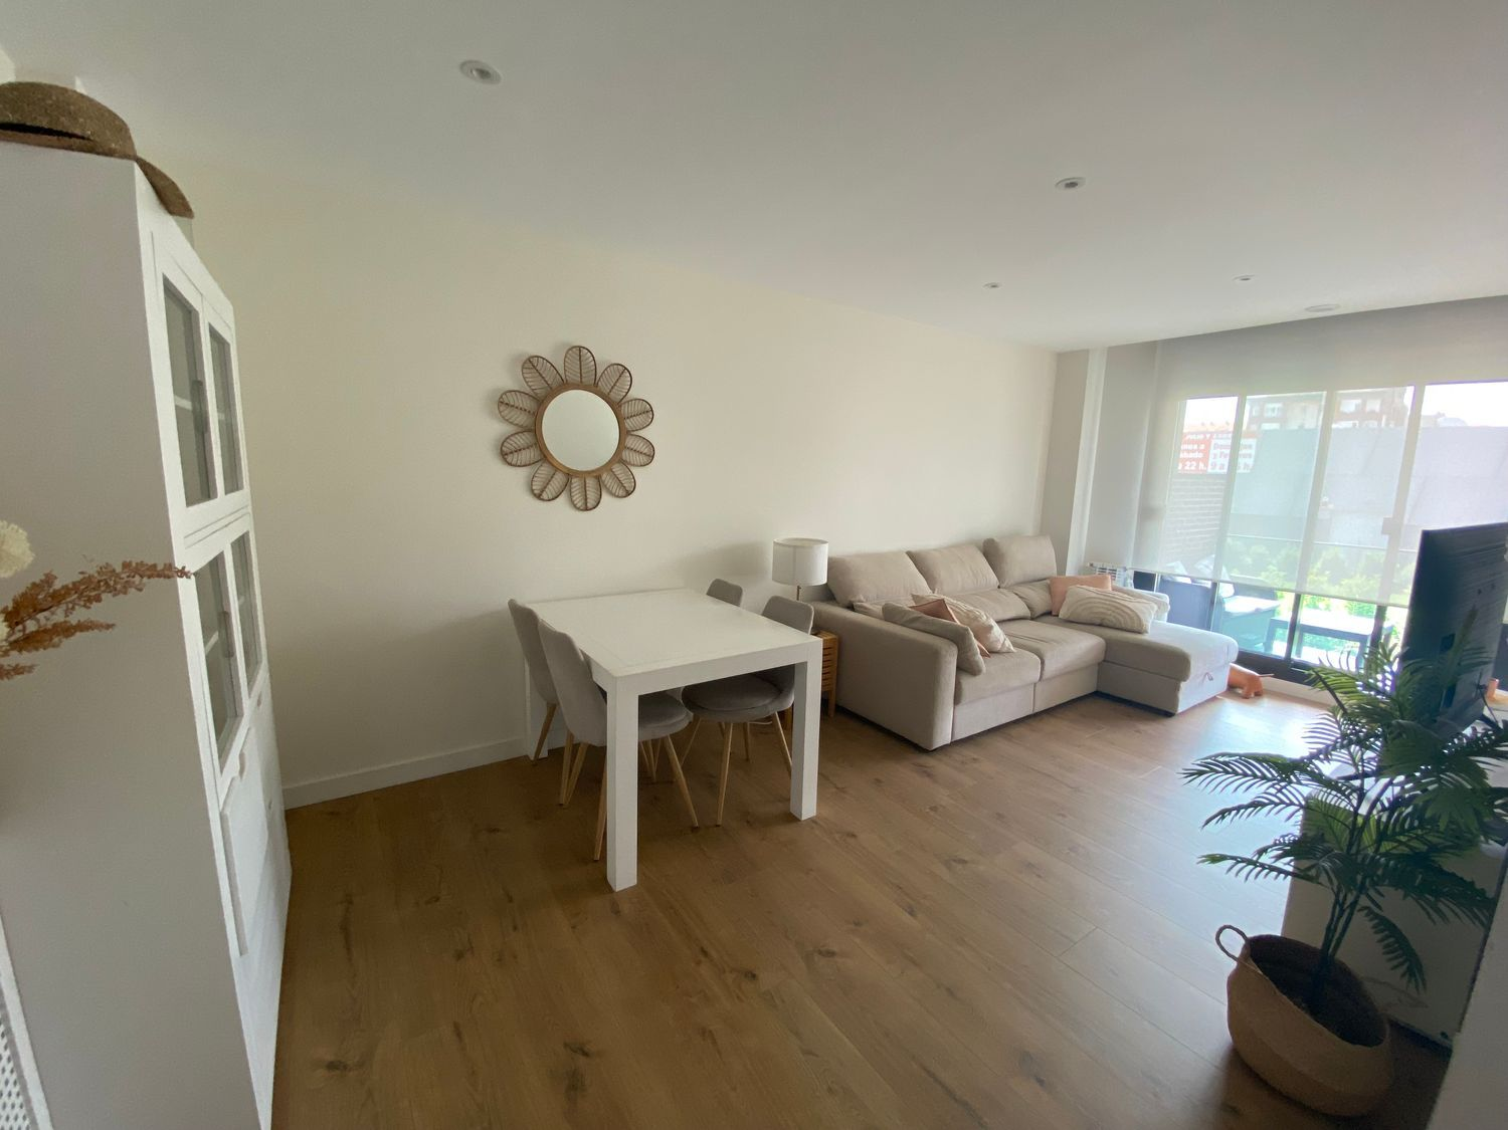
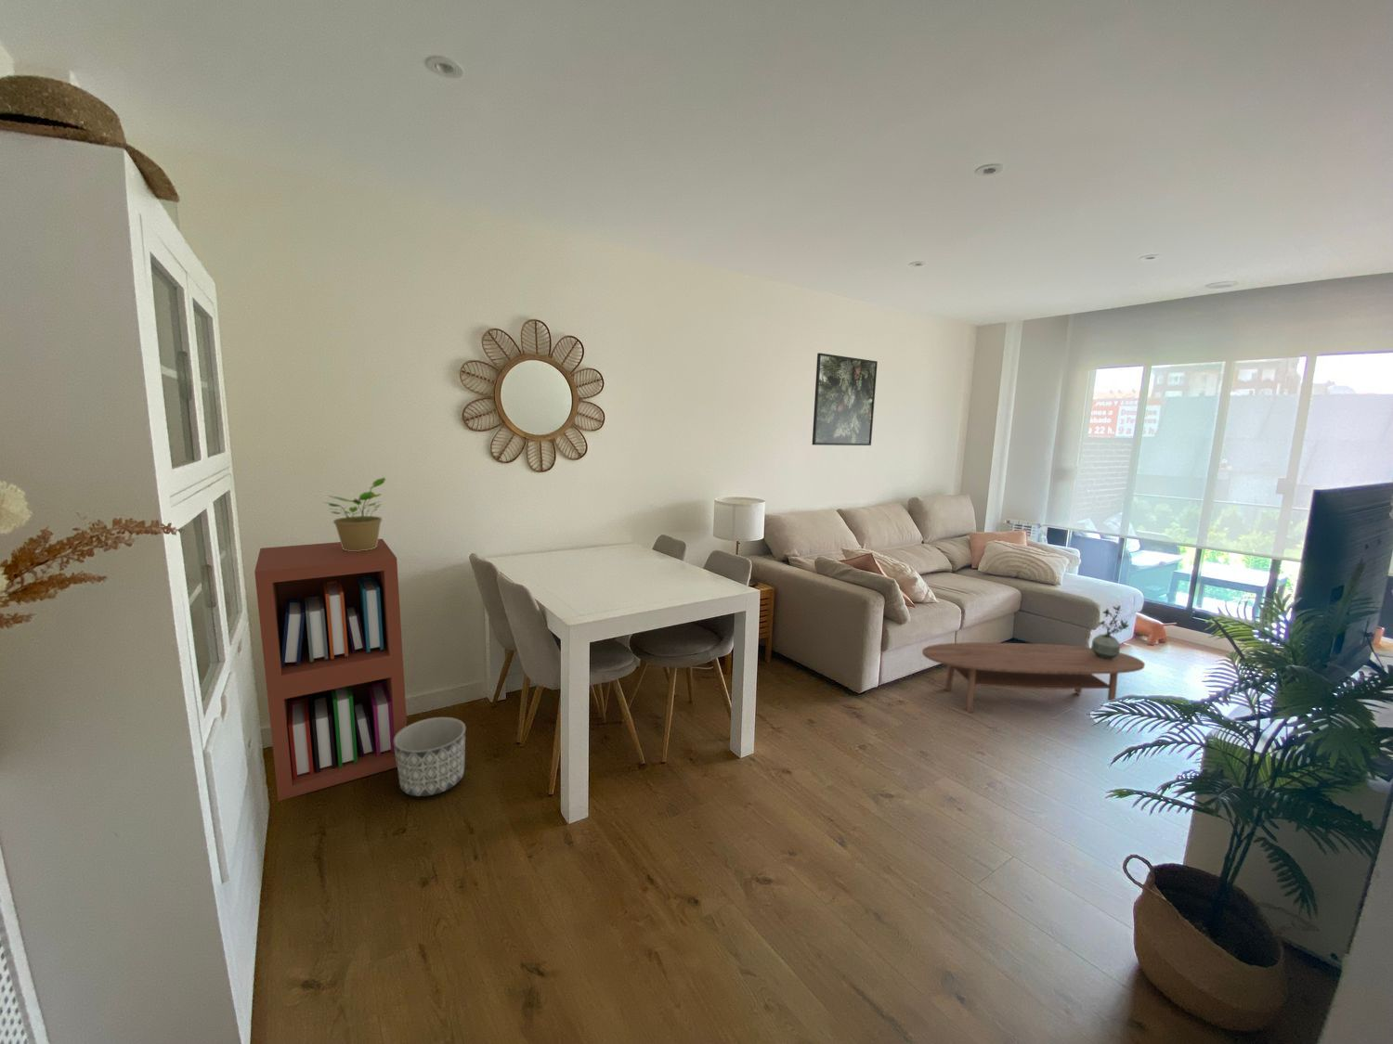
+ potted plant (355, 513)
+ coffee table (1028, 679)
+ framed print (845, 401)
+ bookshelf (336, 656)
+ potted plant (1111, 631)
+ planter (432, 758)
